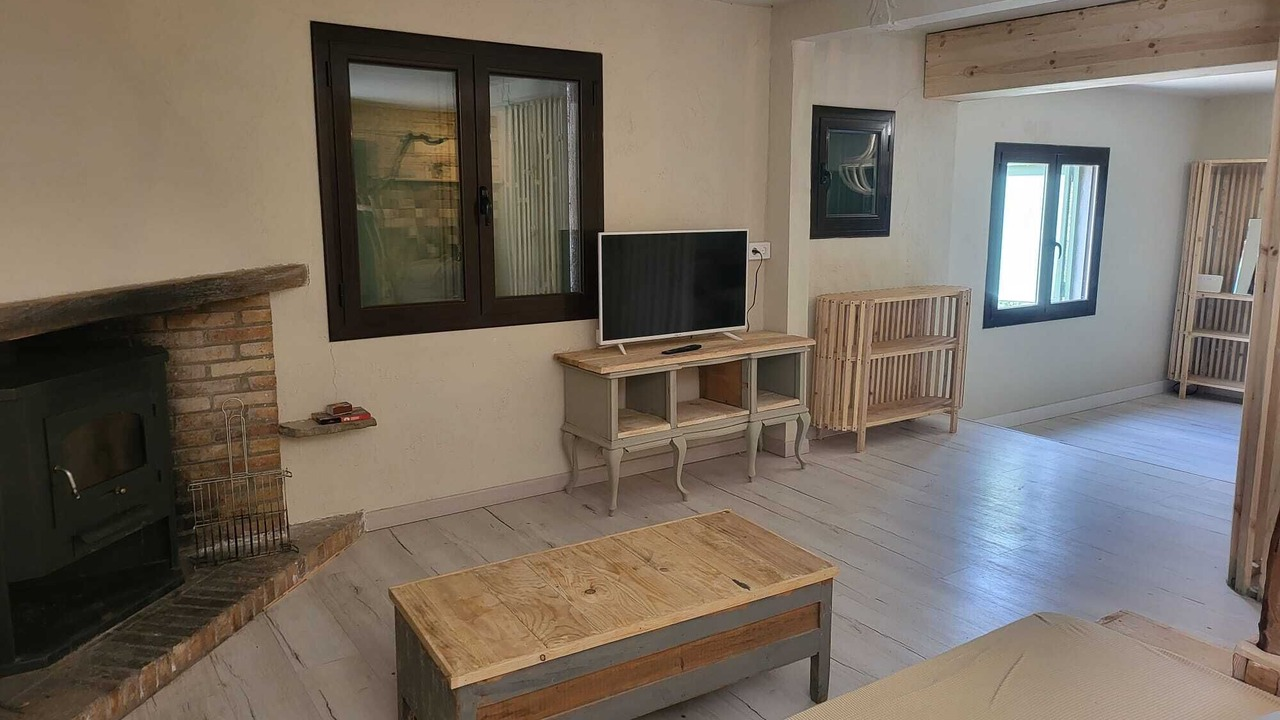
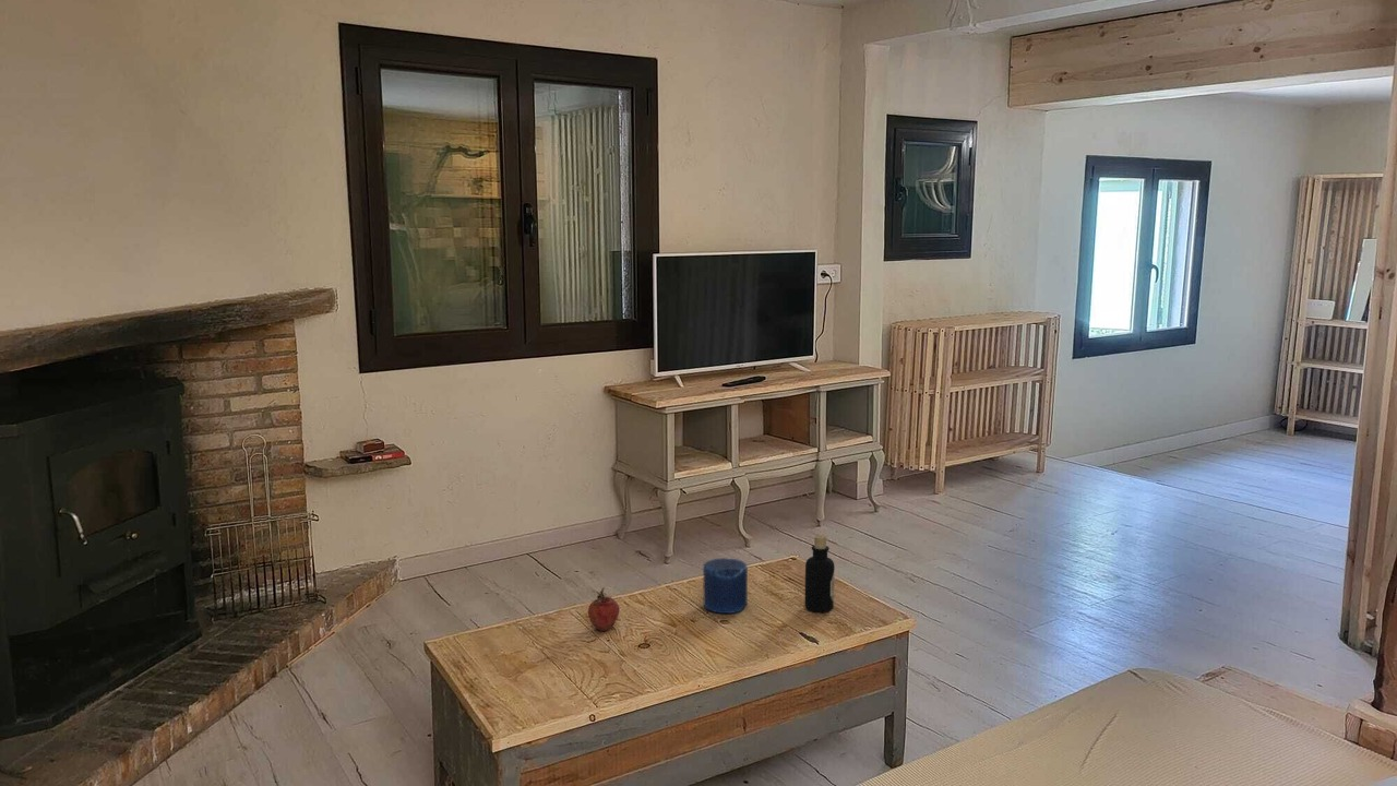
+ bottle (820, 572)
+ fruit (604, 608)
+ candle (725, 585)
